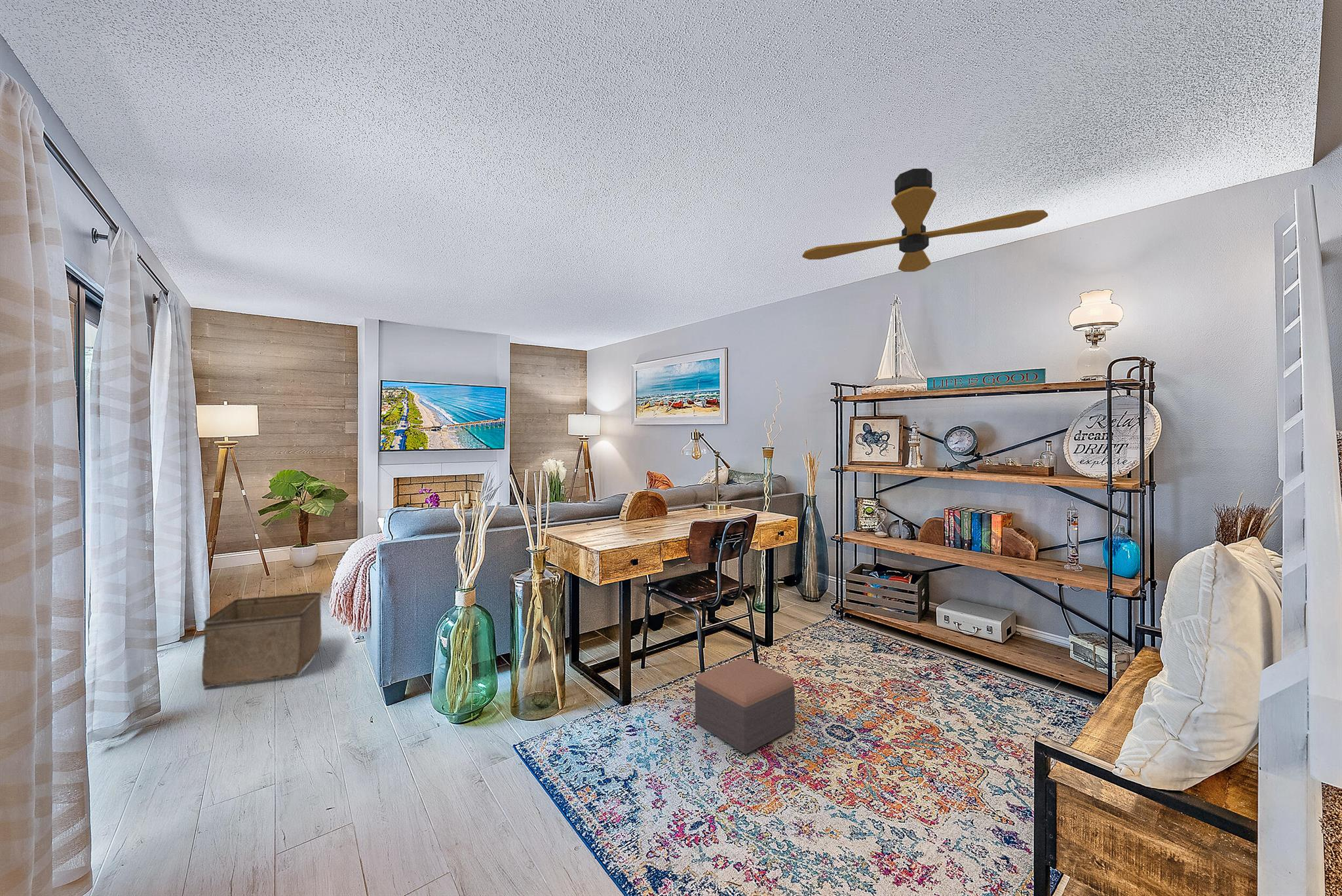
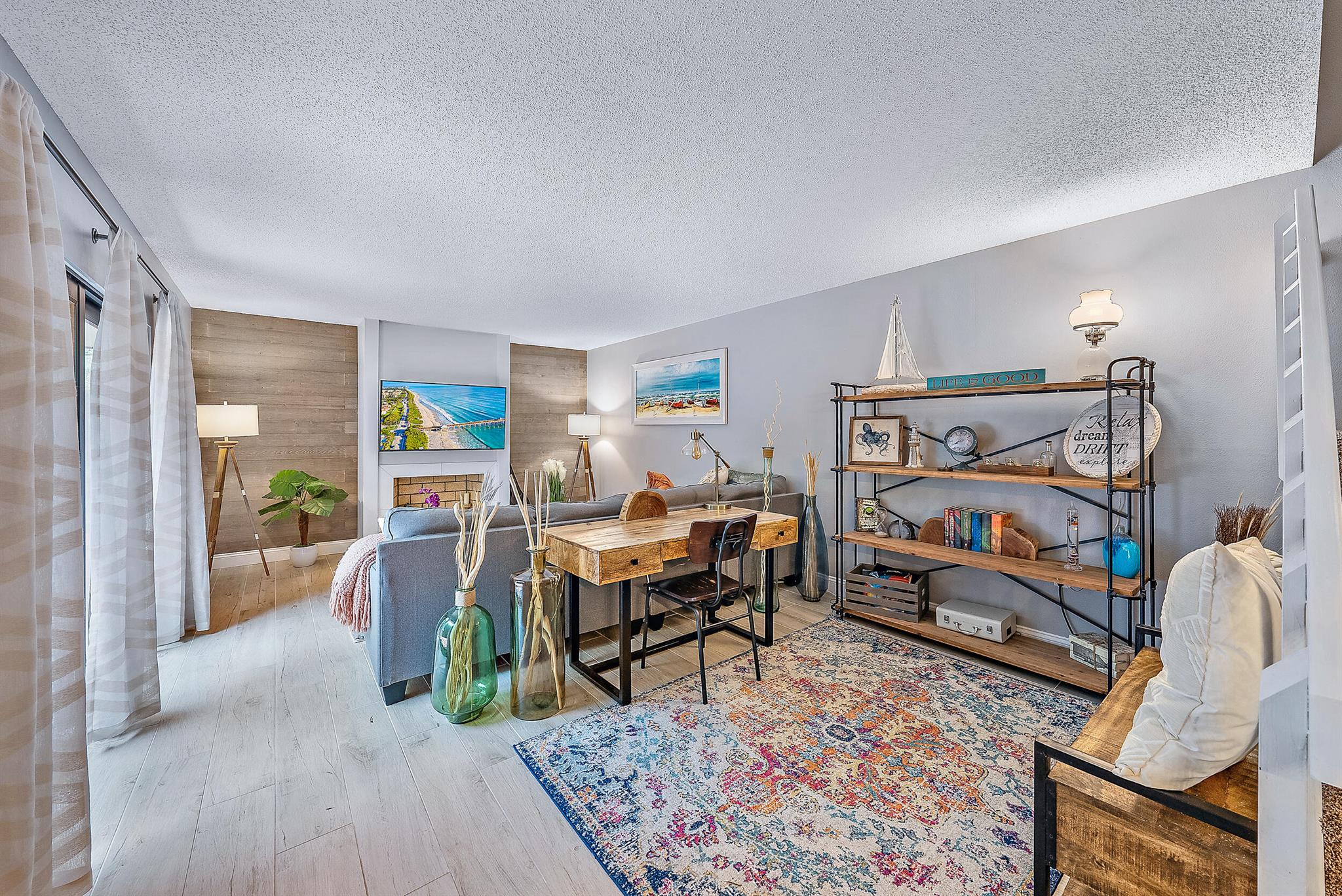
- storage bin (266, 635)
- footstool (744, 700)
- ceiling fan (913, 212)
